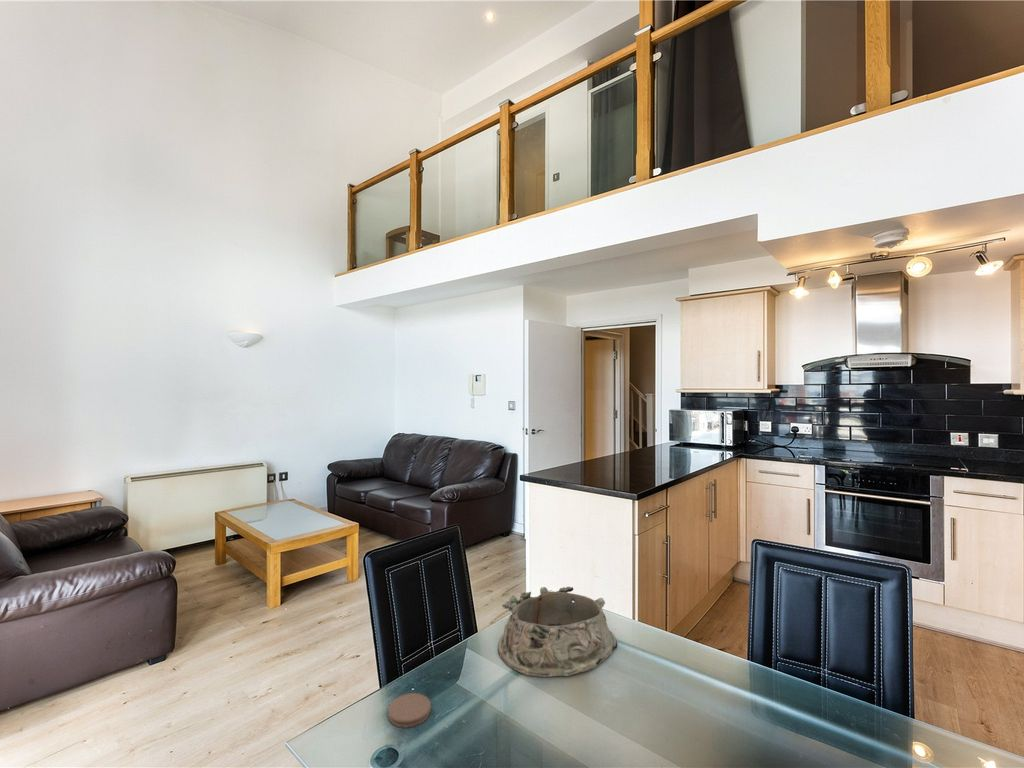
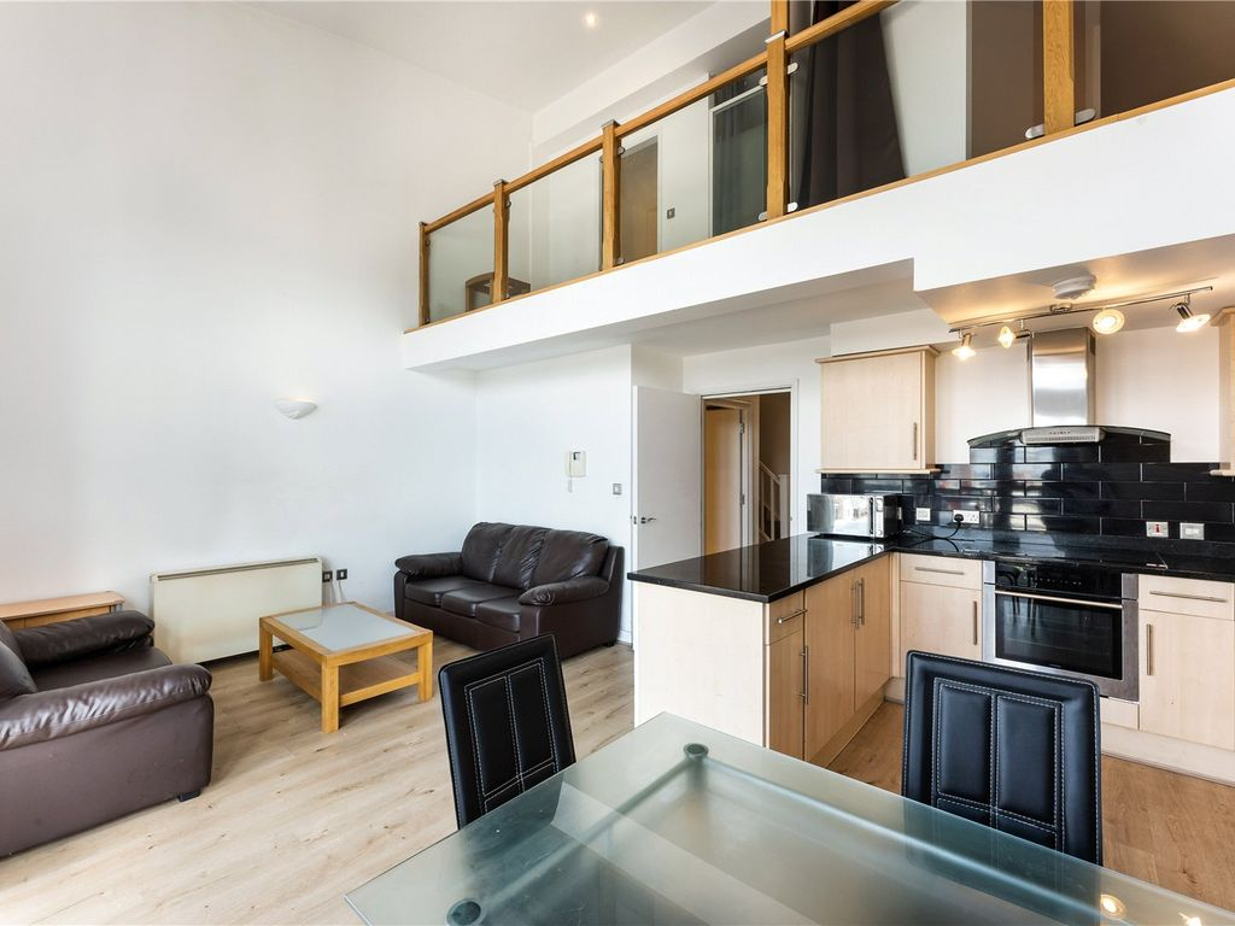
- coaster (409, 709)
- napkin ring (555, 624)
